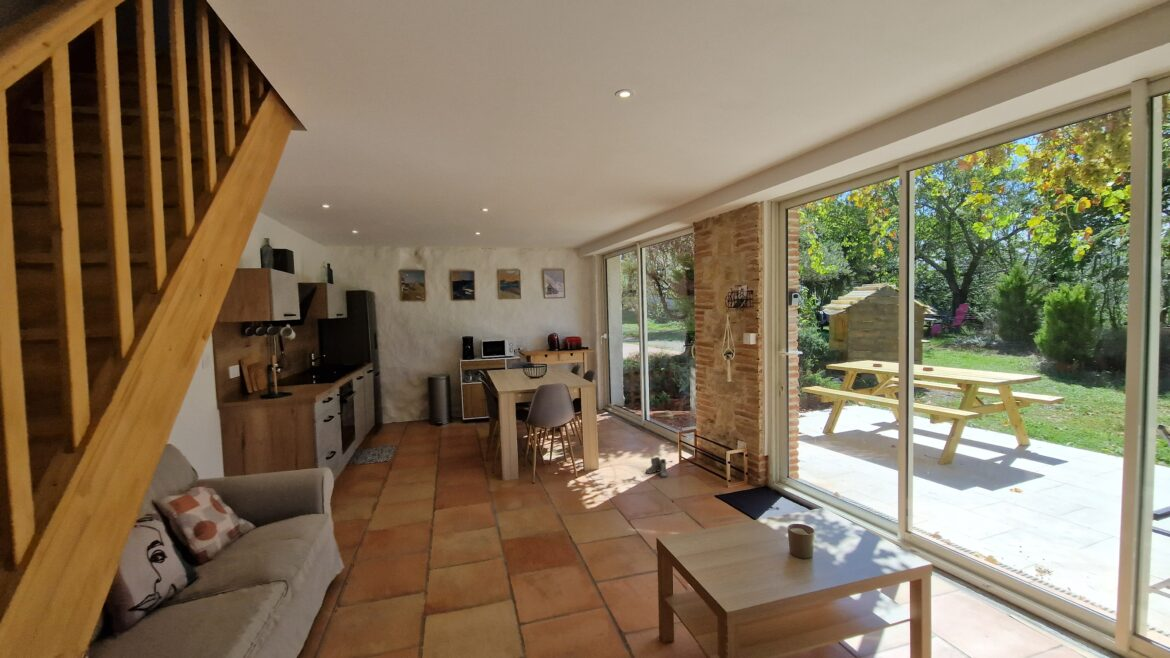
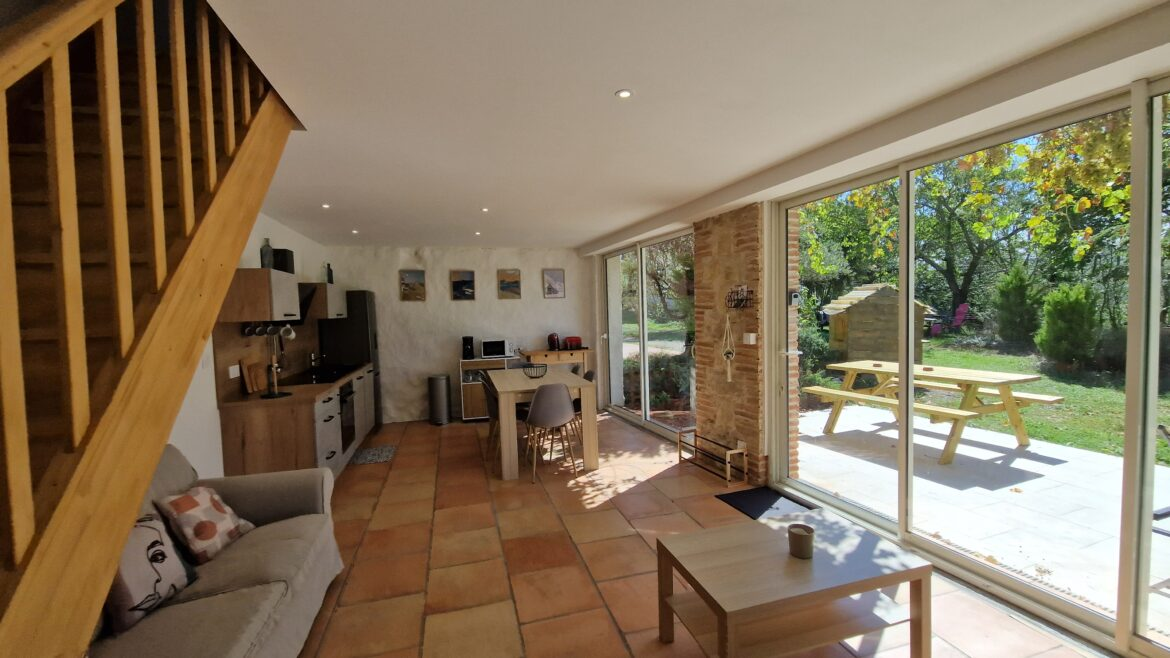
- boots (657, 466)
